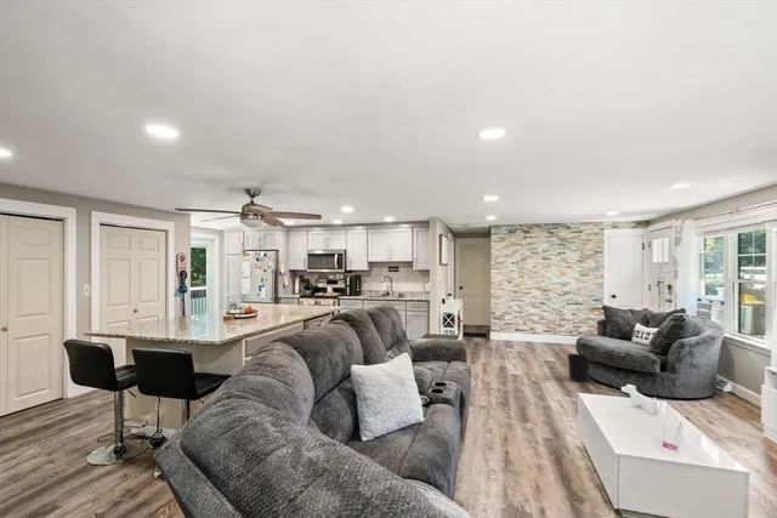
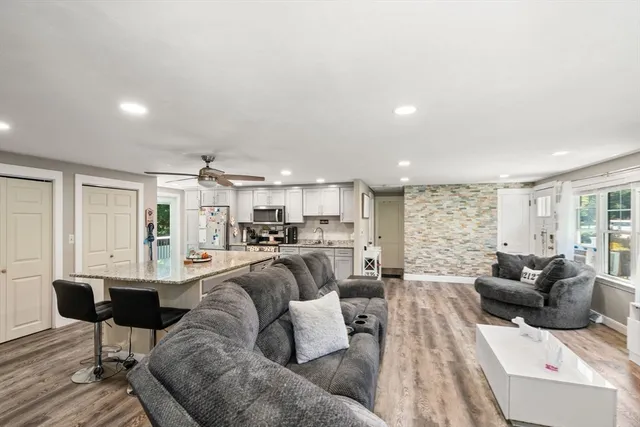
- wastebasket (578, 368)
